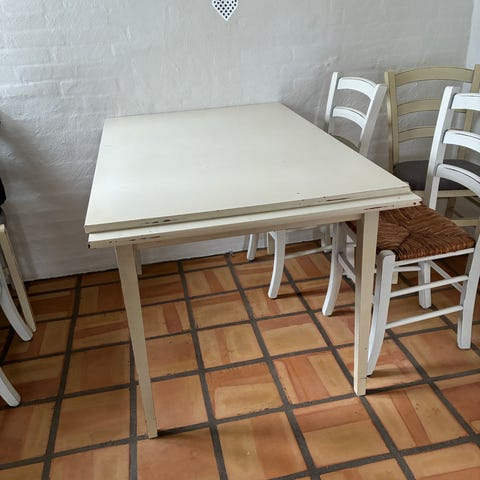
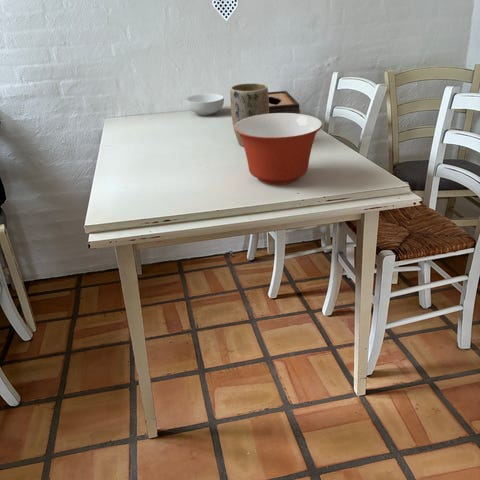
+ mixing bowl (278, 151)
+ tissue box (273, 111)
+ plant pot (250, 115)
+ cereal bowl (205, 105)
